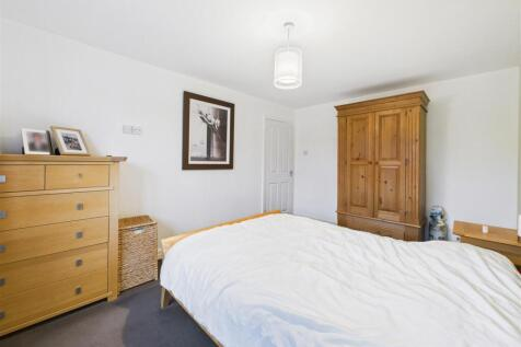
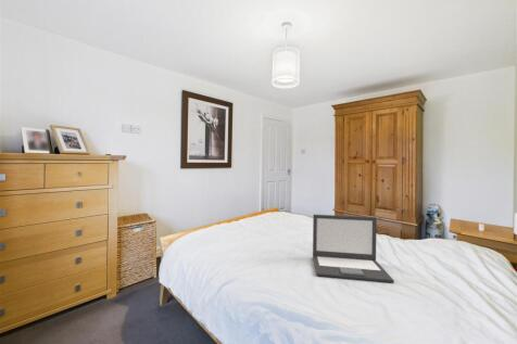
+ laptop (348, 244)
